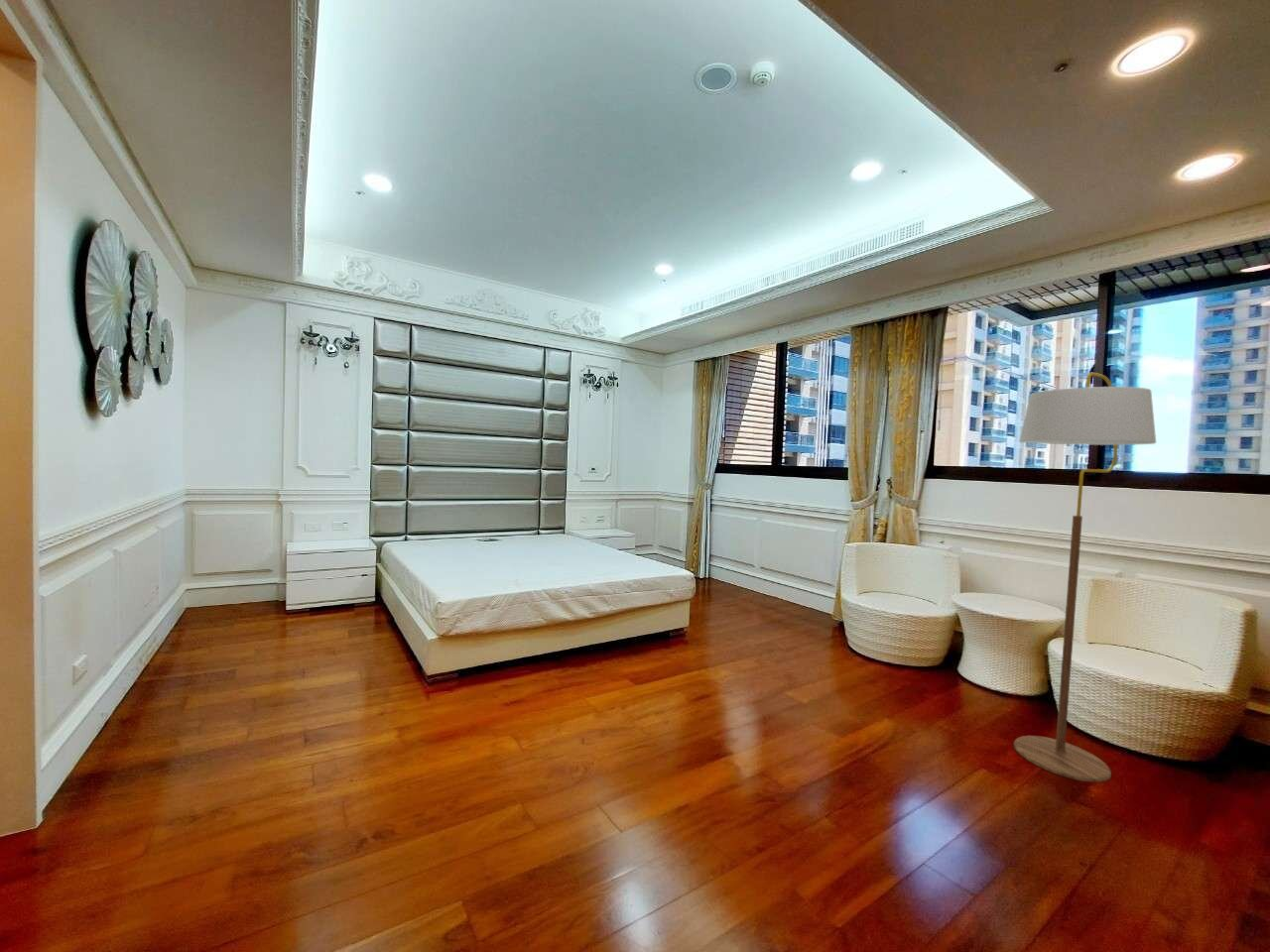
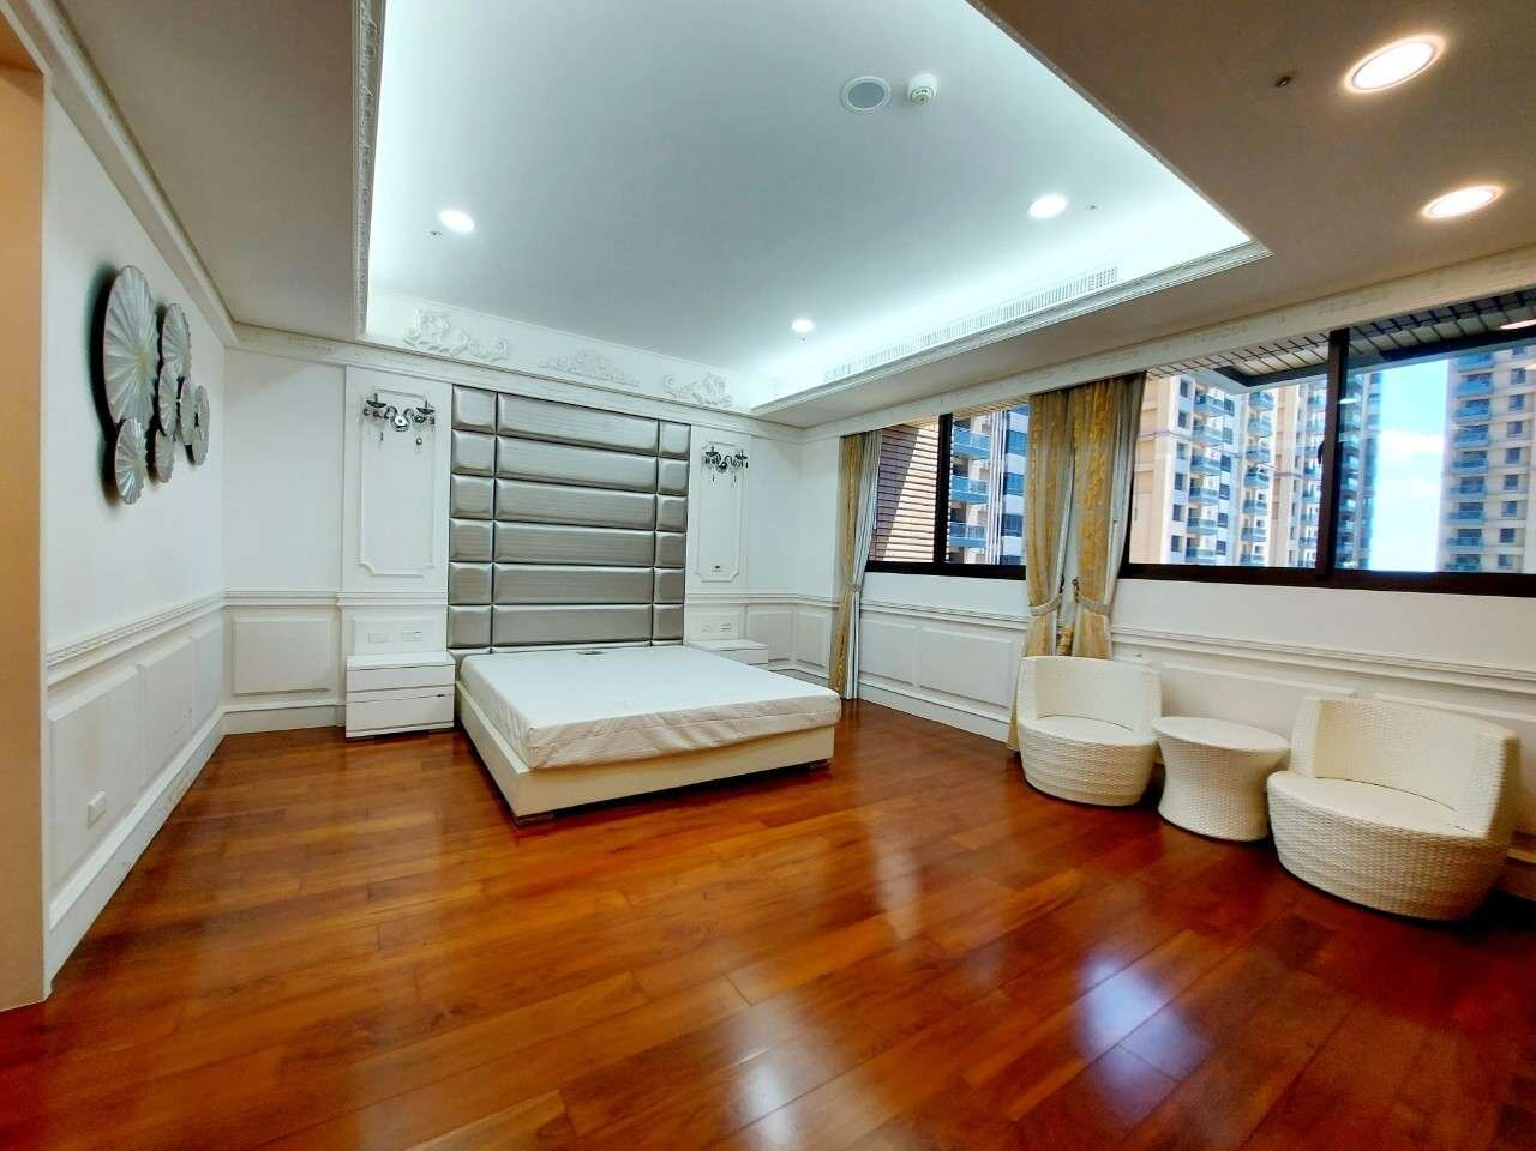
- floor lamp (1078, 567)
